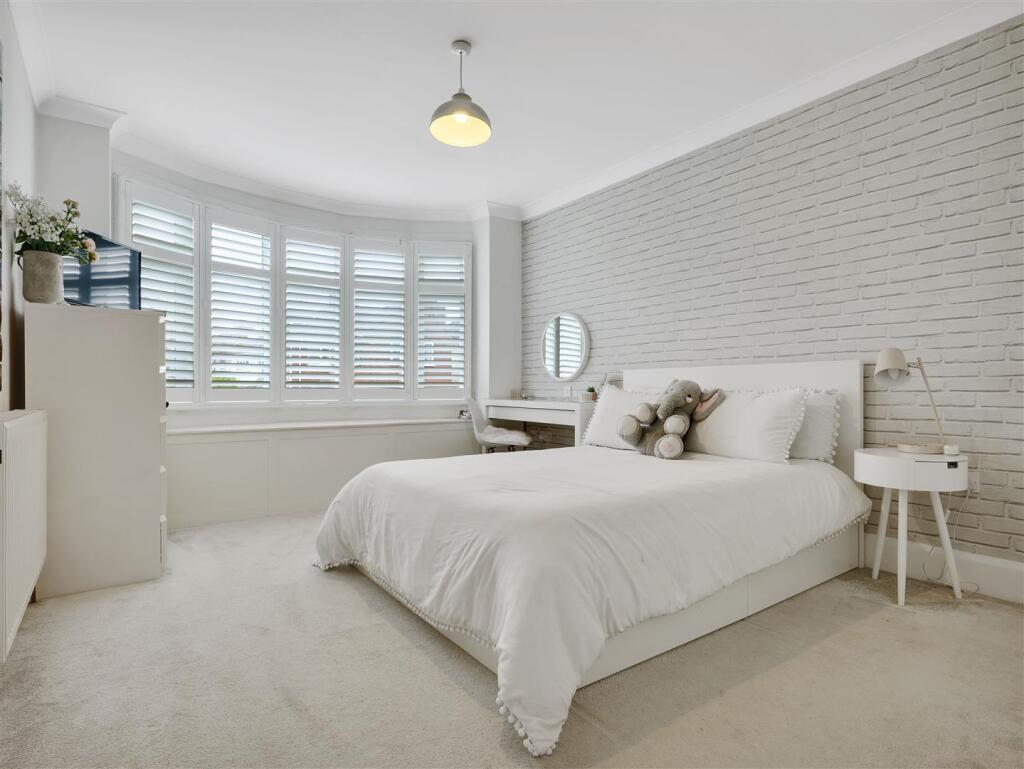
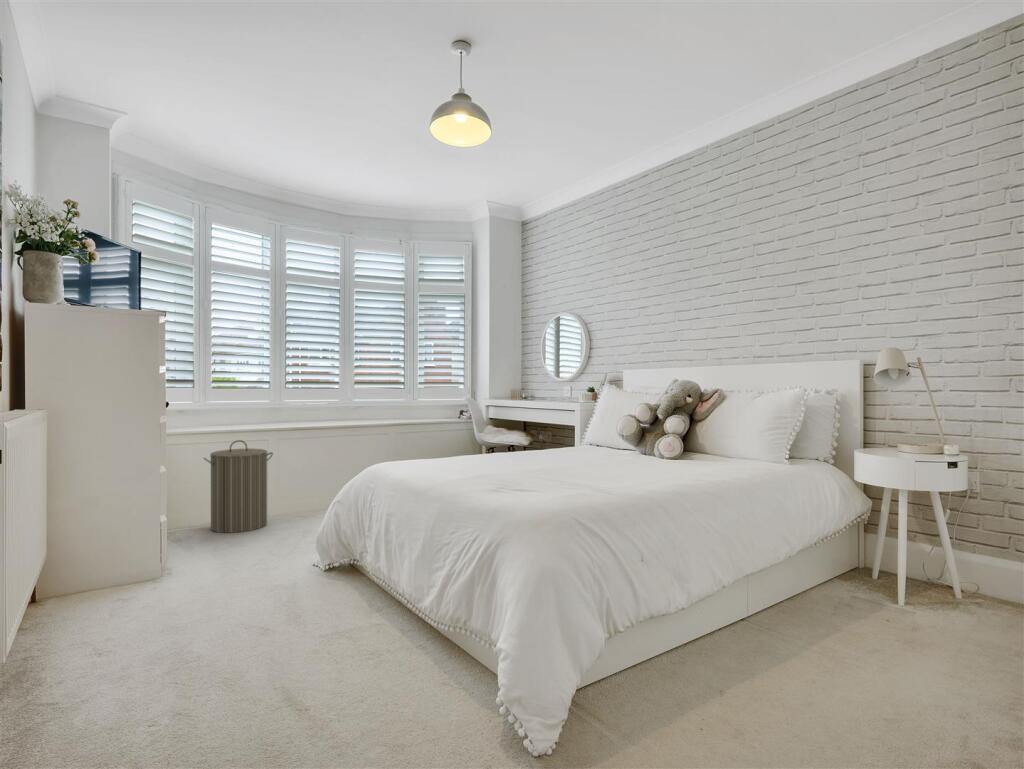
+ laundry hamper (239, 483)
